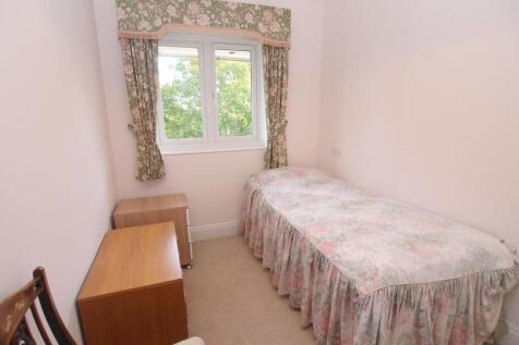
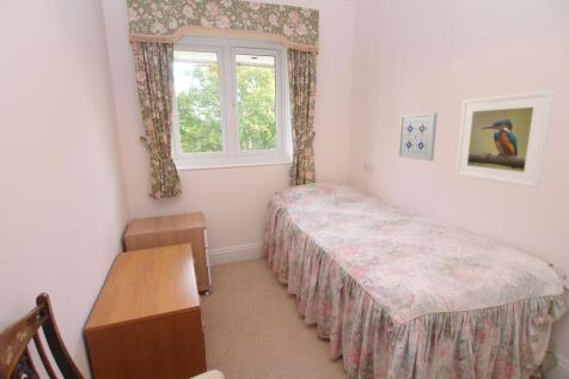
+ wall art (416, 136)
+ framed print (497, 139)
